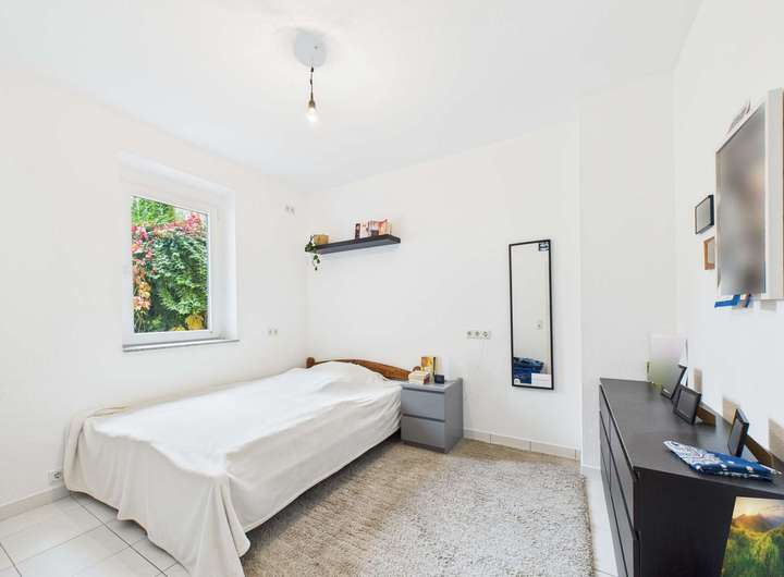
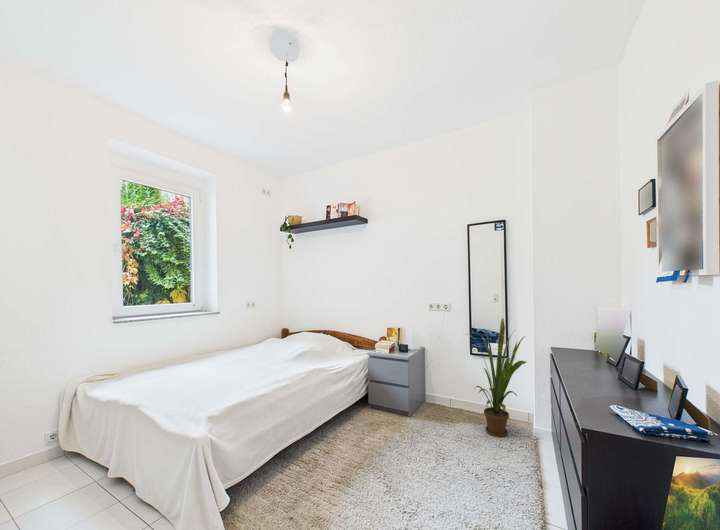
+ house plant (494, 375)
